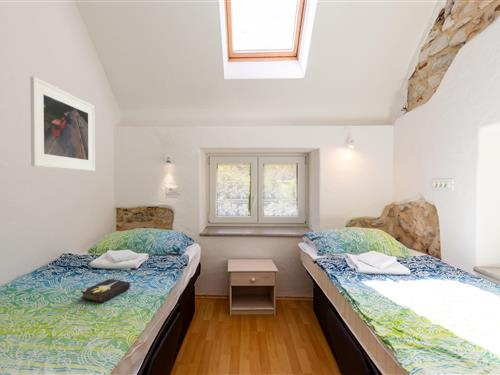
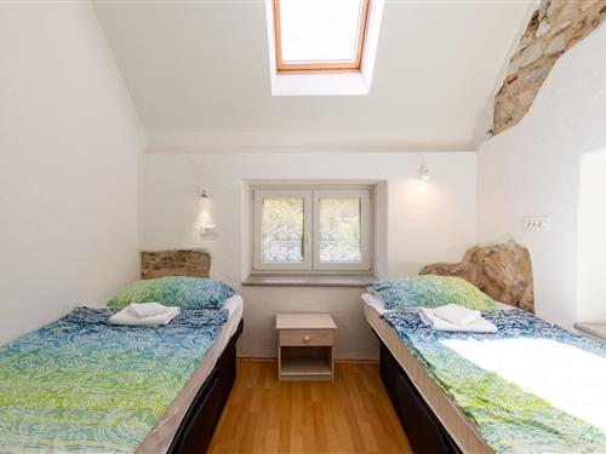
- hardback book (106, 289)
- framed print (68, 131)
